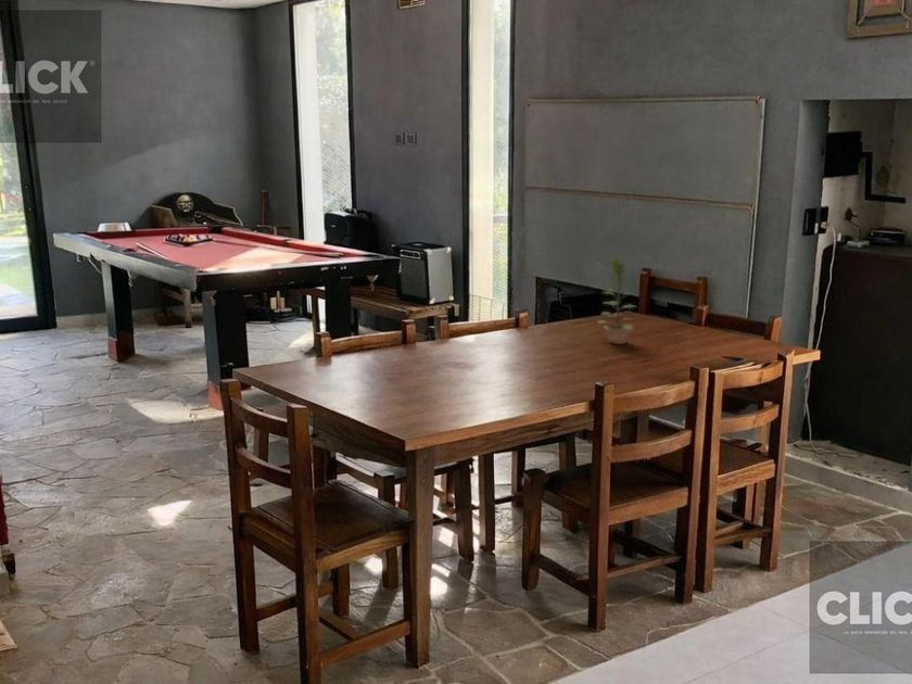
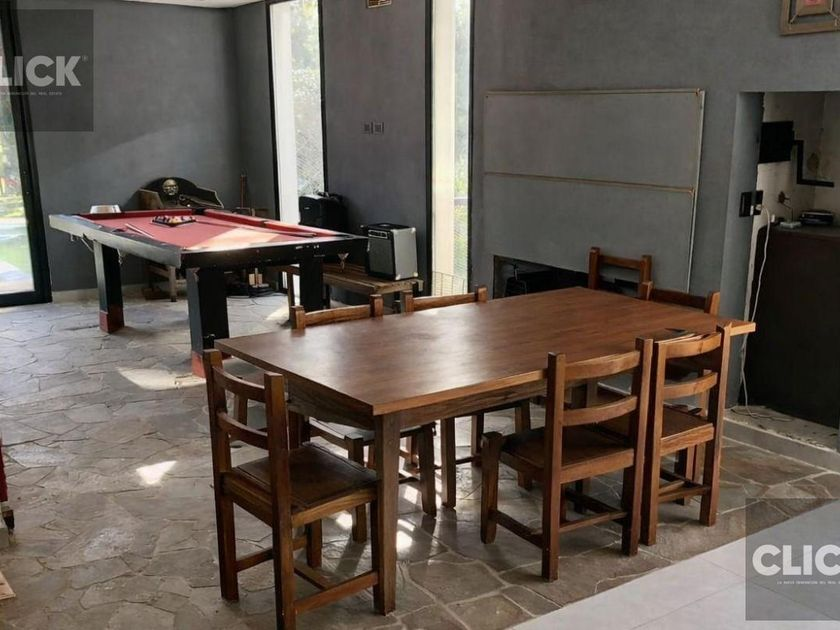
- plant (616, 300)
